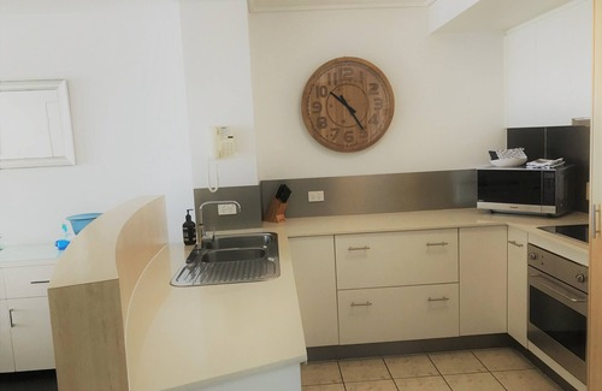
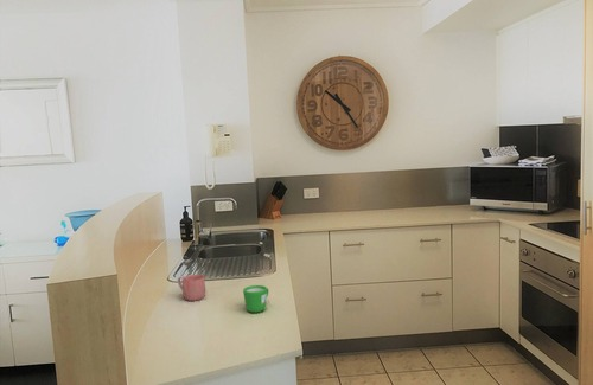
+ mug (257, 297)
+ mug (190, 287)
